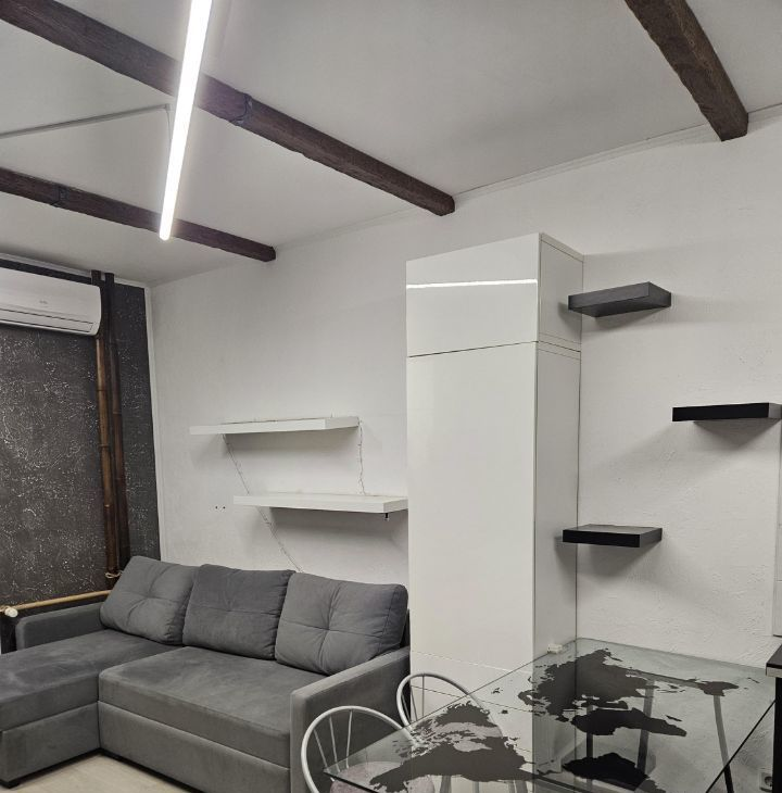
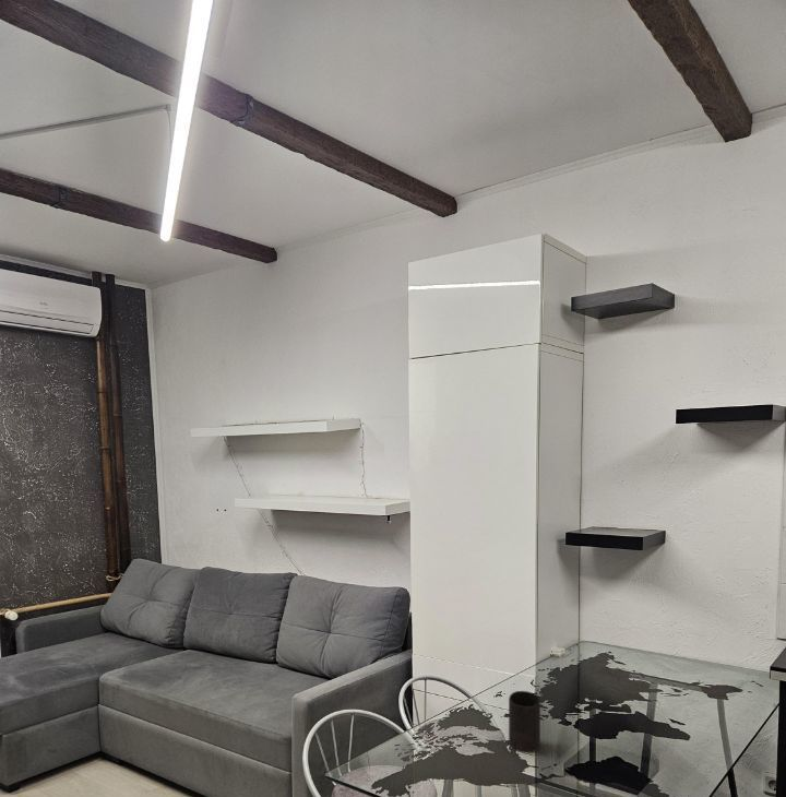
+ cup (524, 722)
